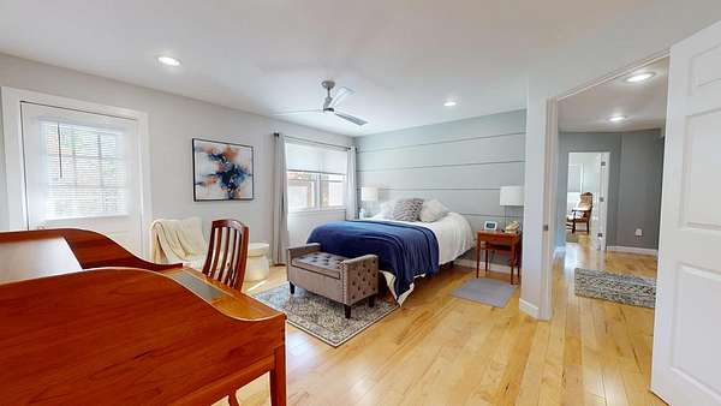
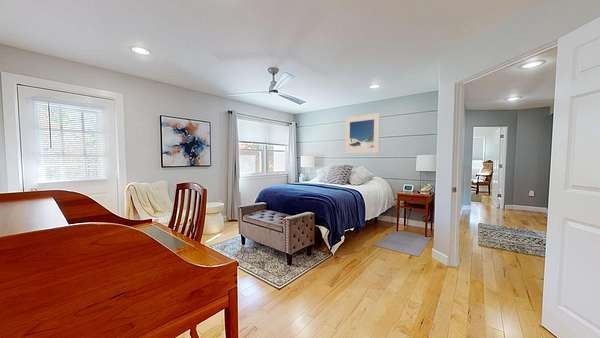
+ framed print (361, 134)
